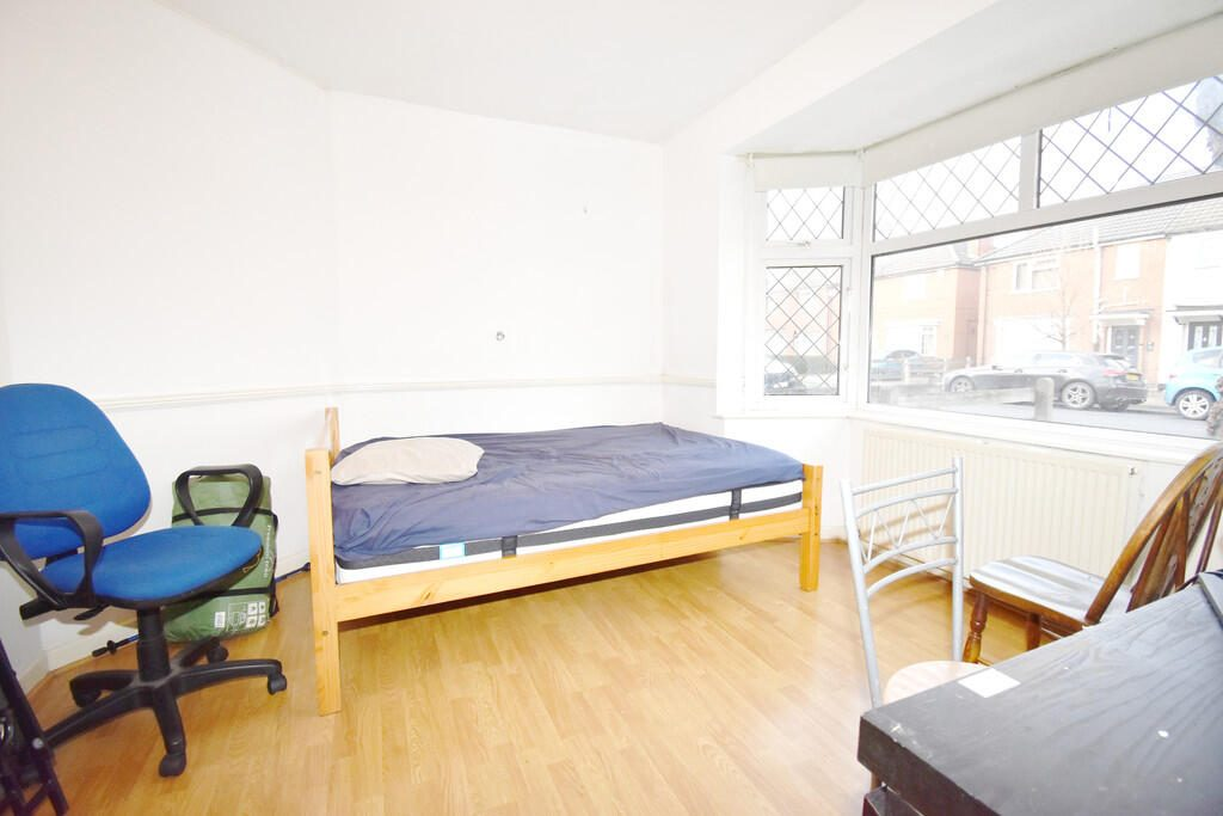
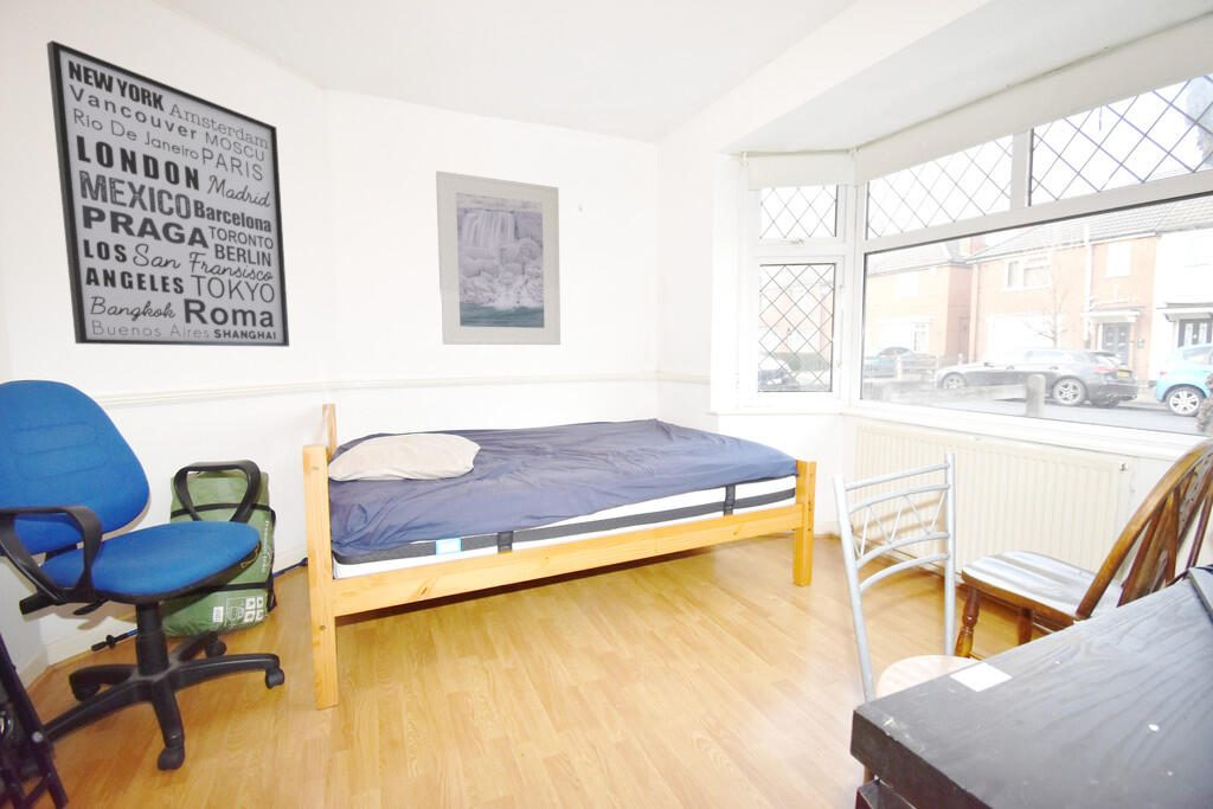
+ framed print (501, 263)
+ wall art (188, 220)
